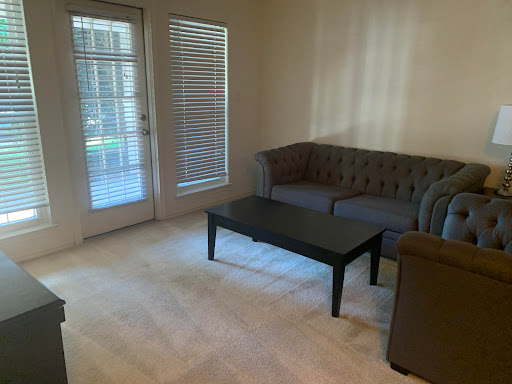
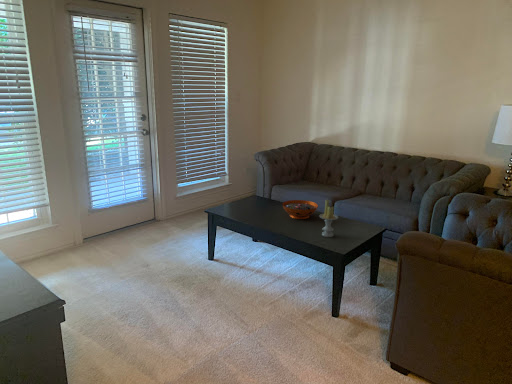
+ decorative bowl (299, 210)
+ candle (328, 217)
